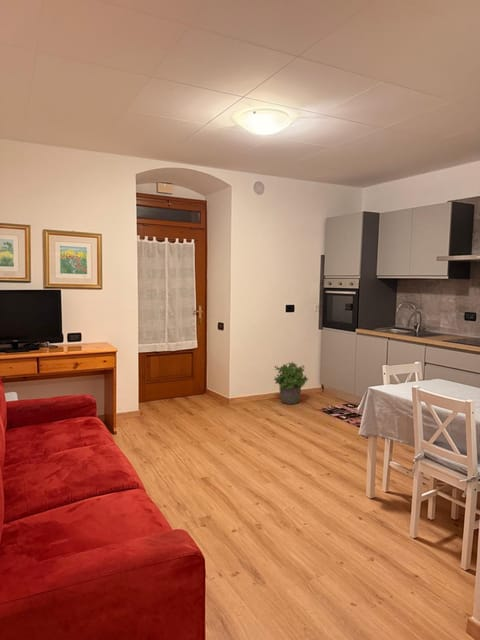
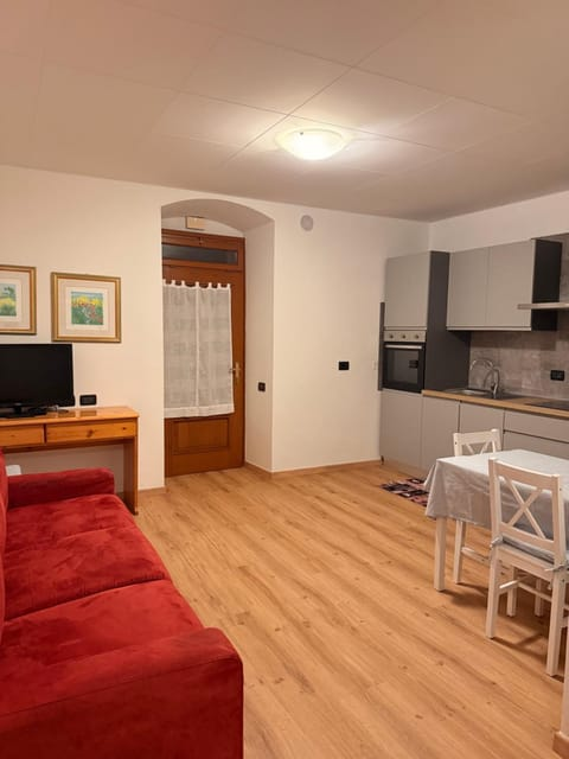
- potted plant (291, 382)
